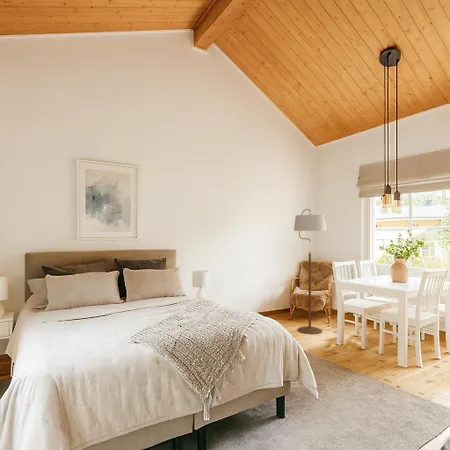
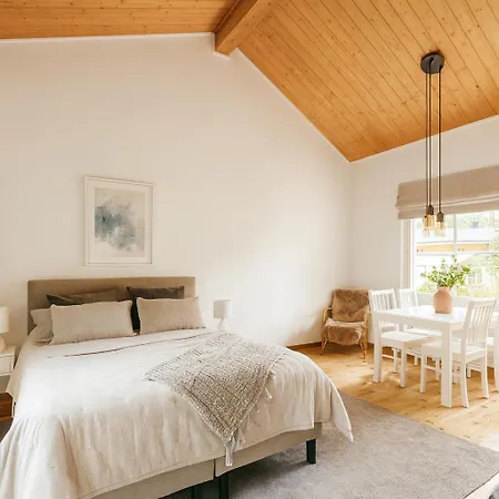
- floor lamp (309, 269)
